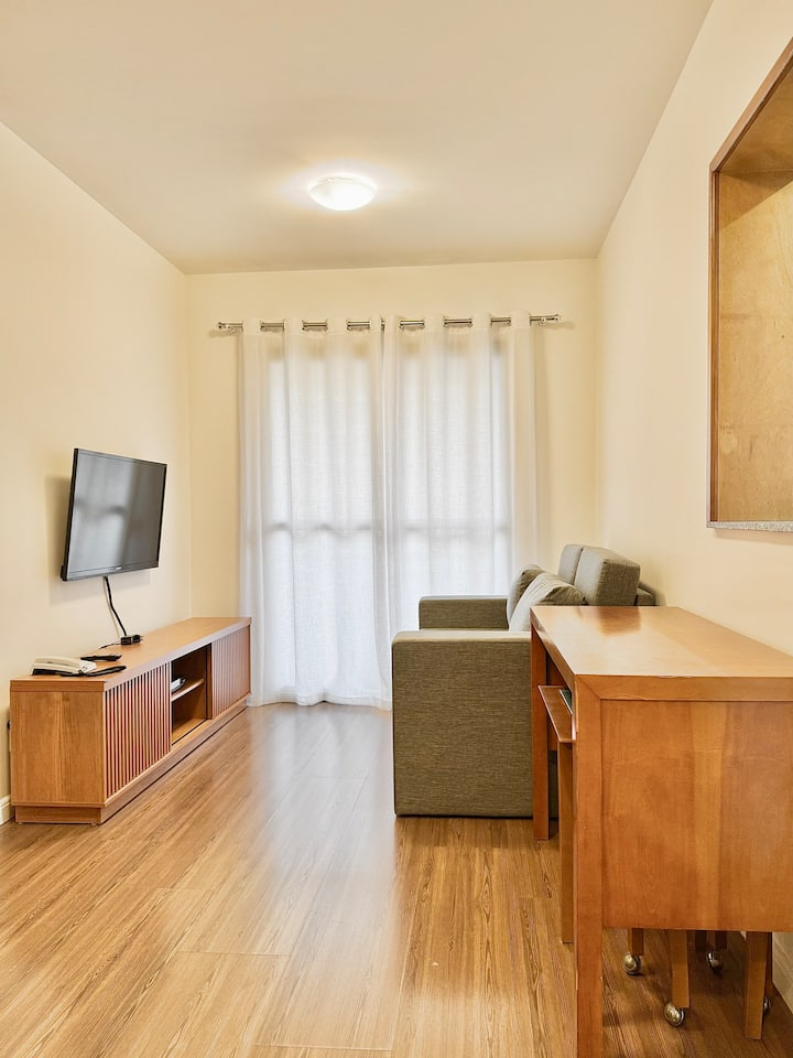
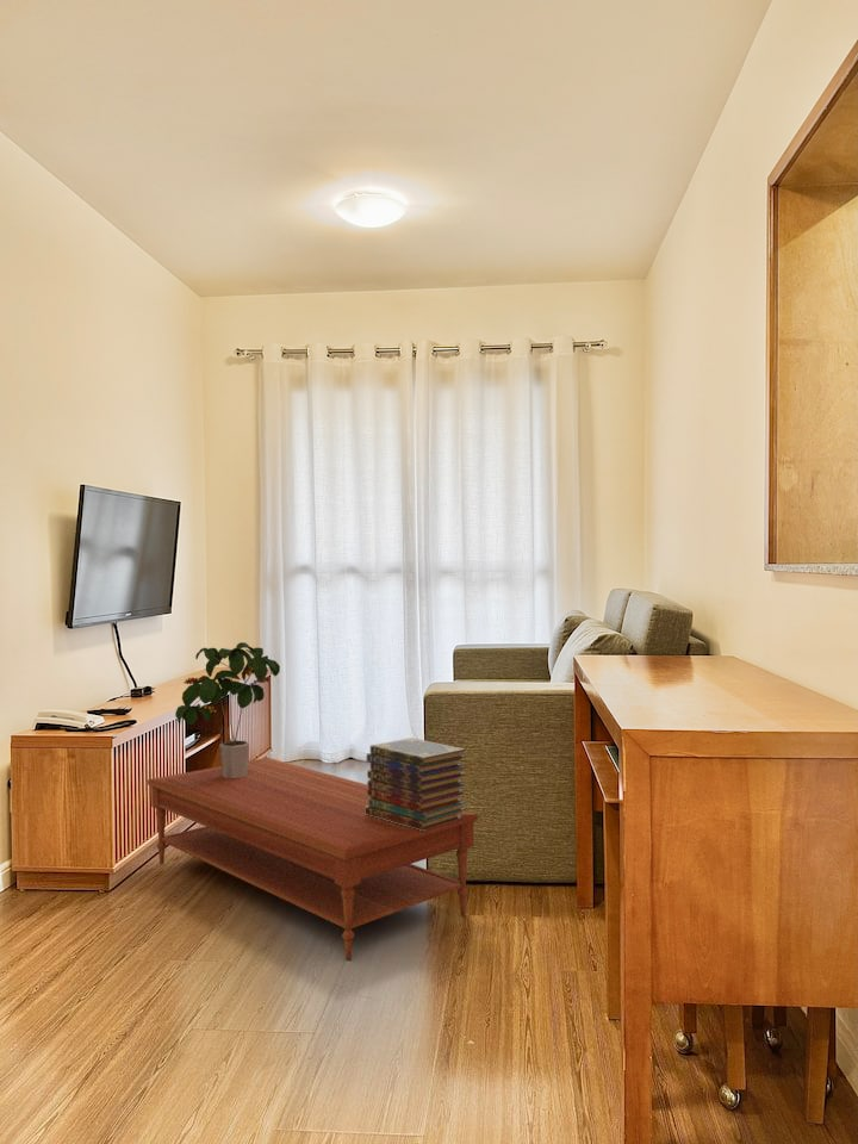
+ coffee table (299, 841)
+ book stack (416, 781)
+ potted plant (230, 708)
